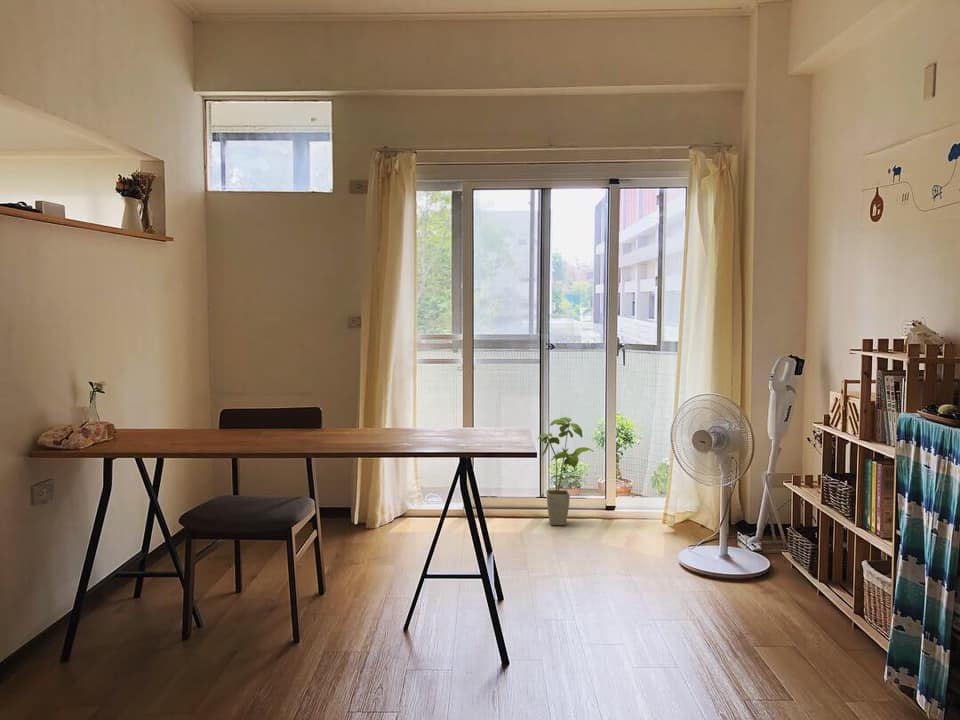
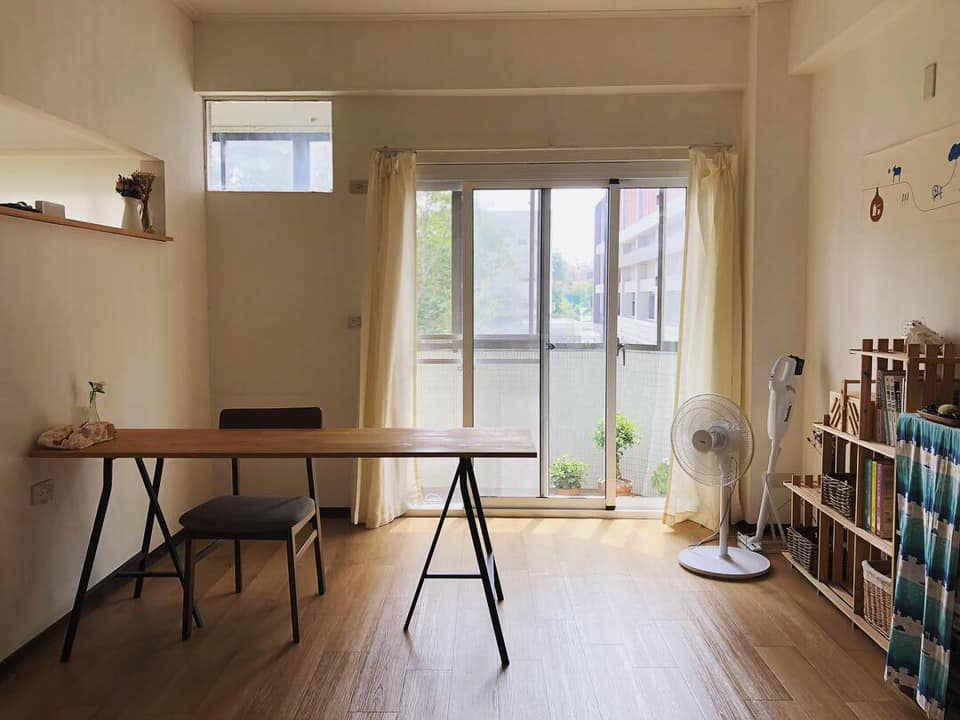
- house plant (565, 470)
